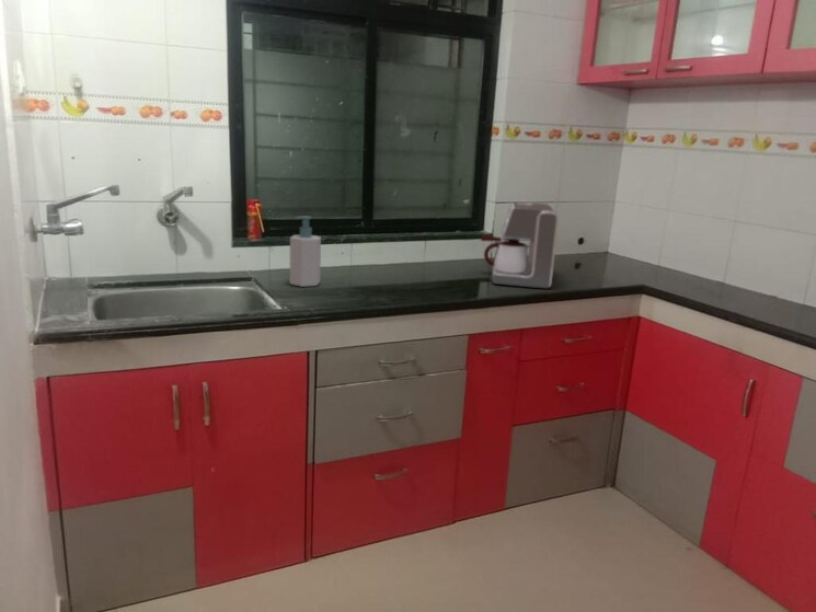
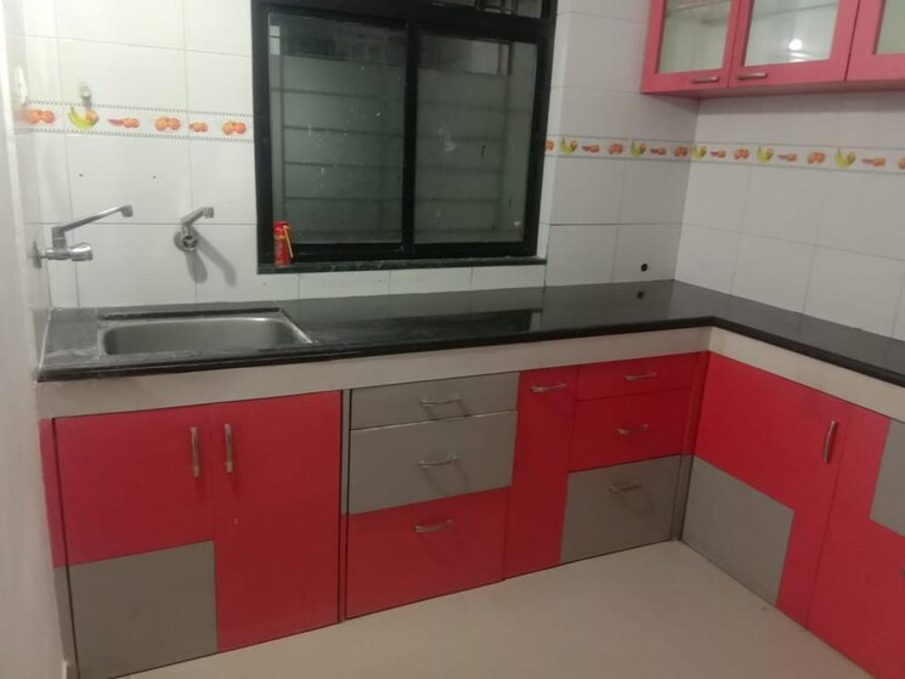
- coffee maker (524, 243)
- soap bottle (304, 250)
